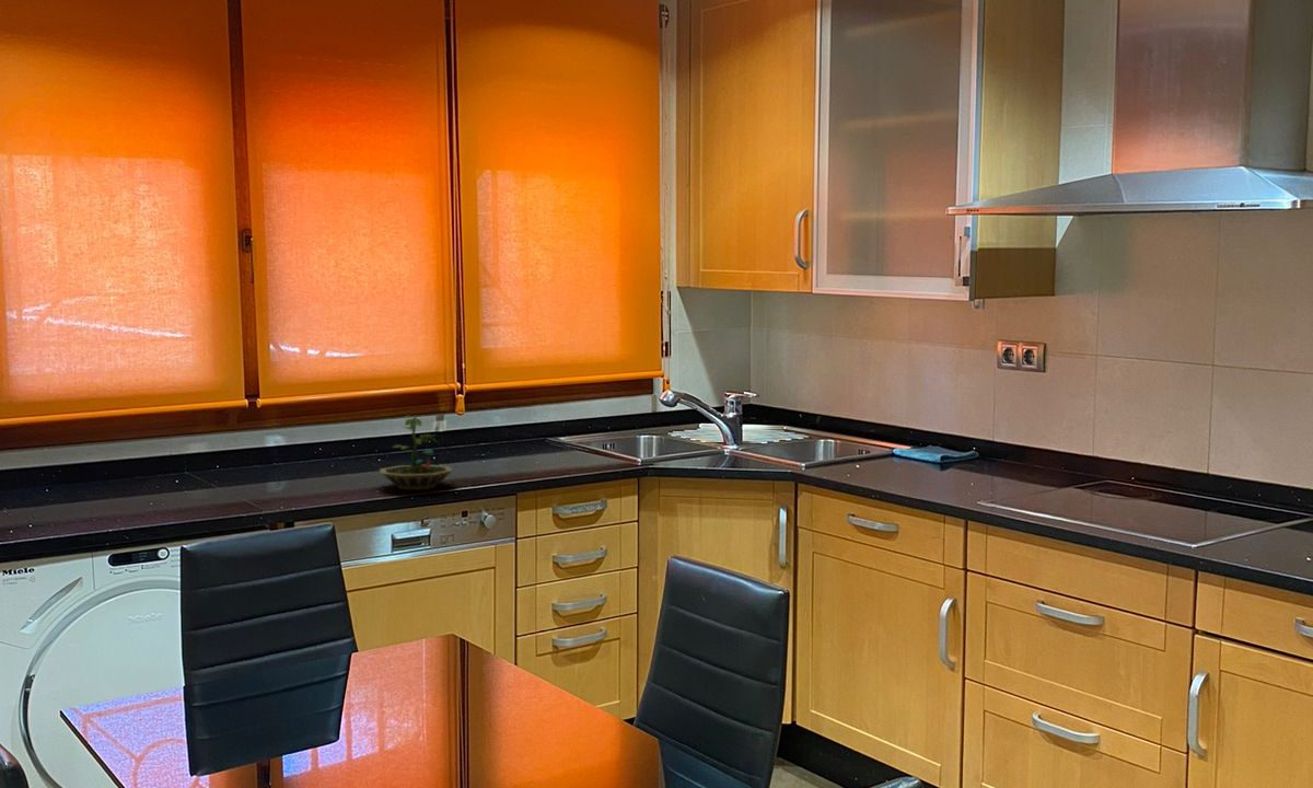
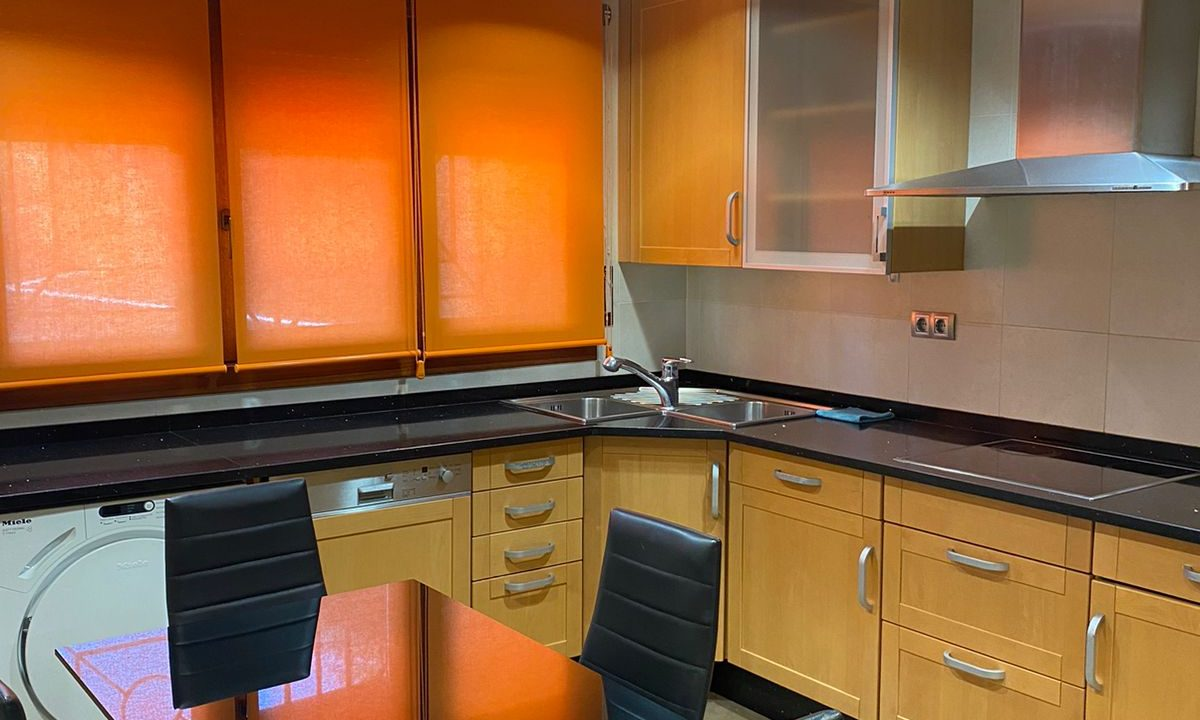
- terrarium (415, 429)
